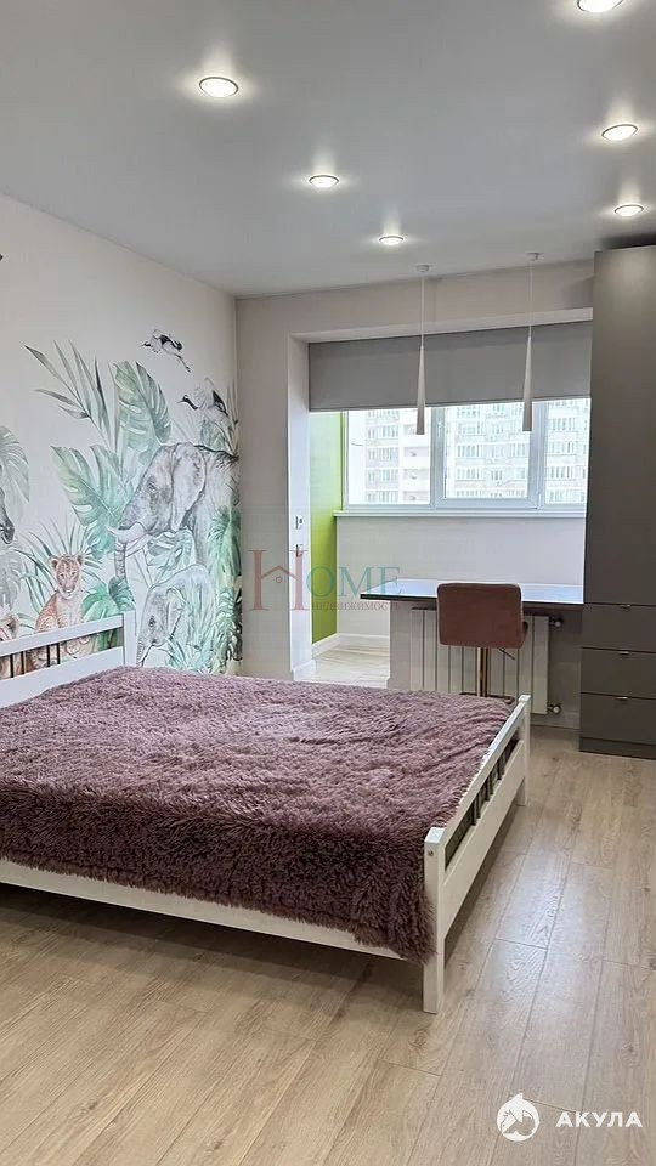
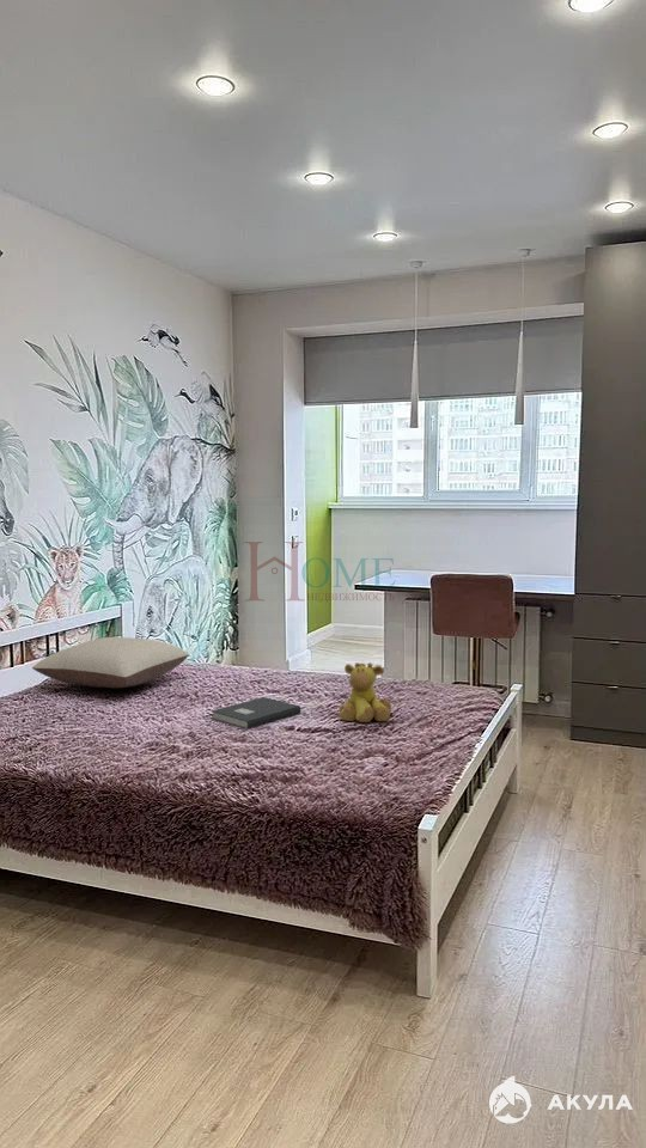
+ giraffe plush (364, 690)
+ pillow (114, 662)
+ book (256, 712)
